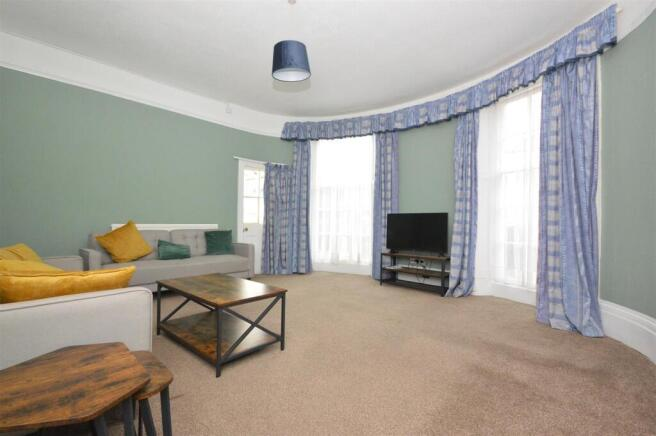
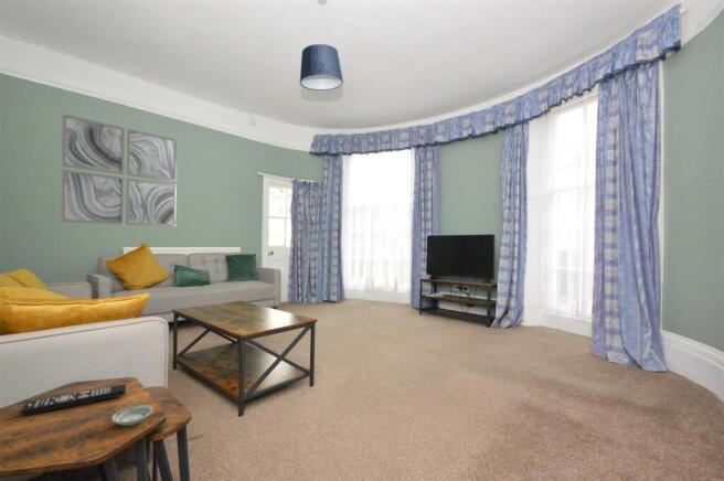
+ remote control (77, 398)
+ wall art (127, 174)
+ saucer (132, 416)
